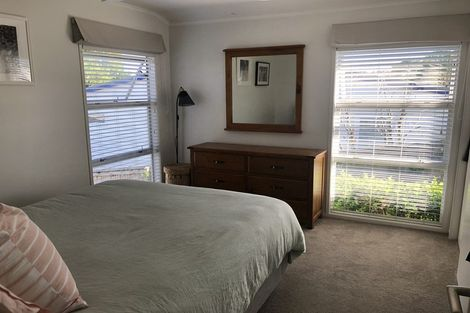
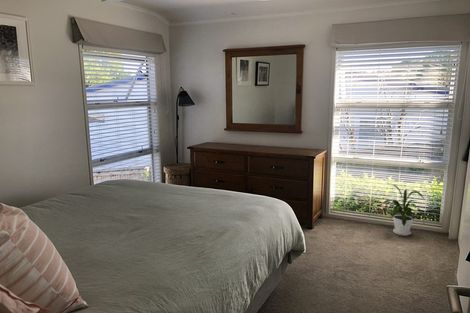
+ house plant (401, 209)
